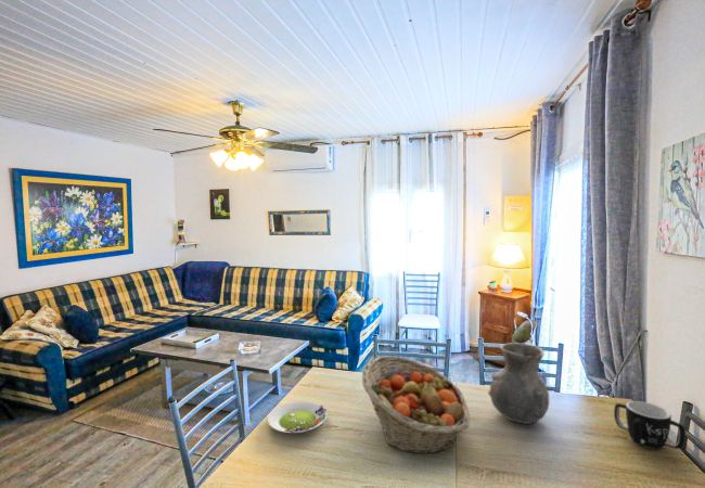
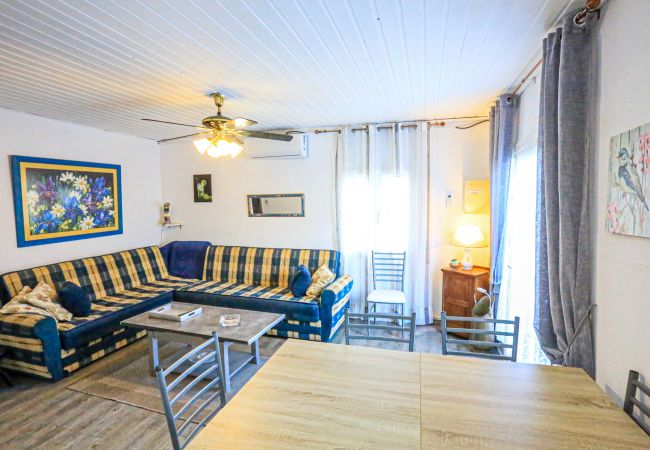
- fruit basket (414, 398)
- vase (517, 382)
- salad plate (297, 416)
- mug (646, 425)
